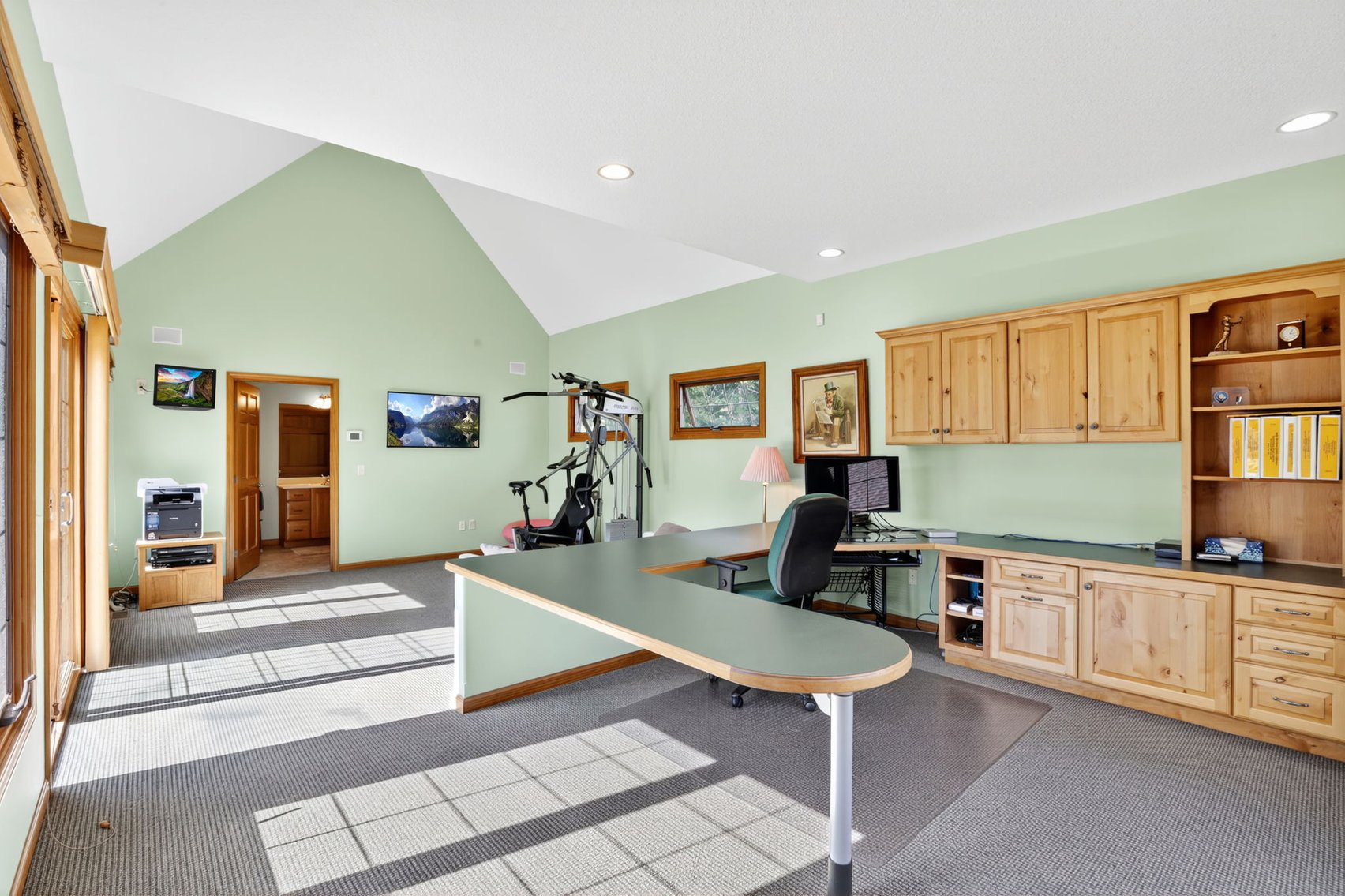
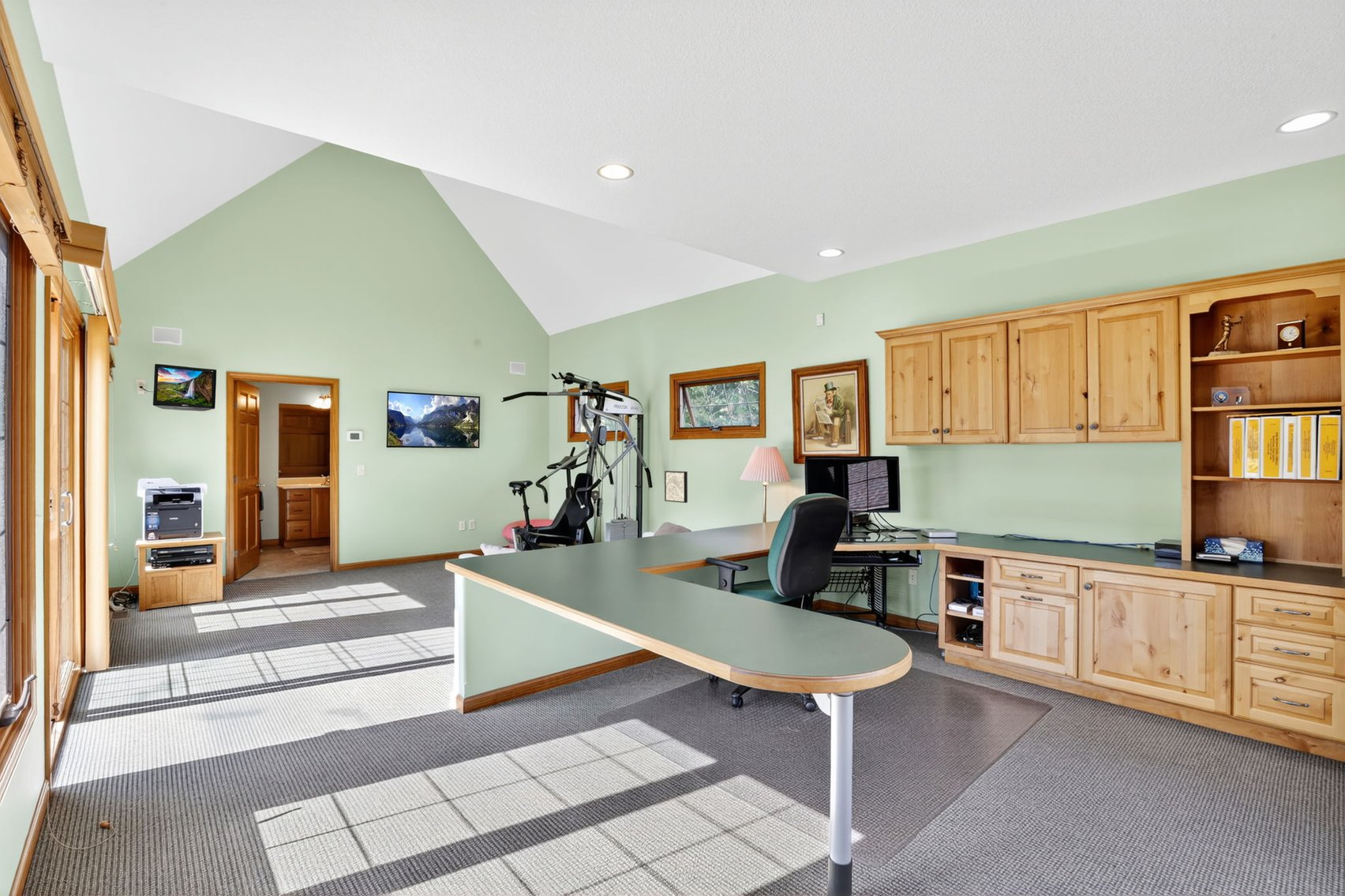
+ wall art (676, 486)
